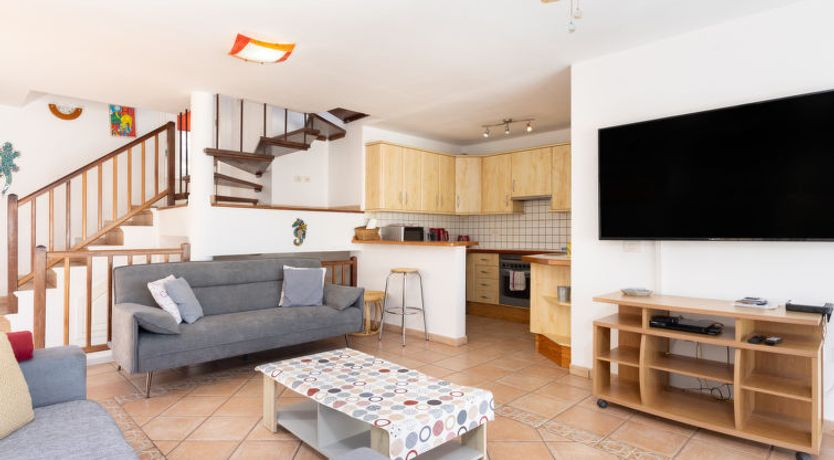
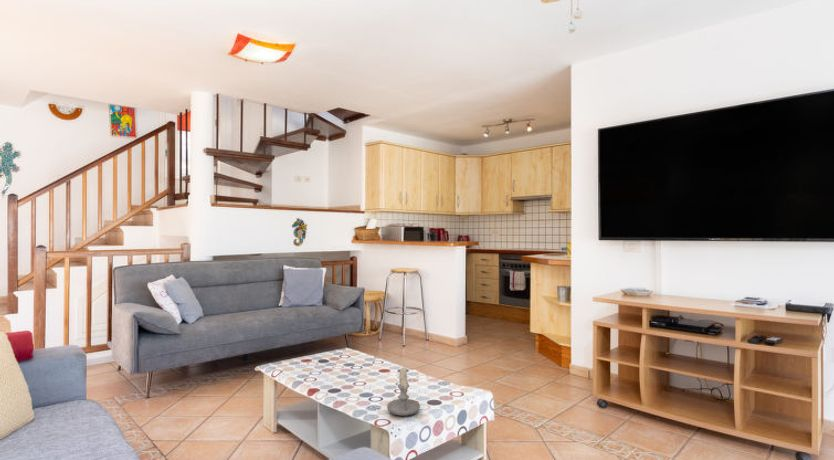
+ candle (403, 388)
